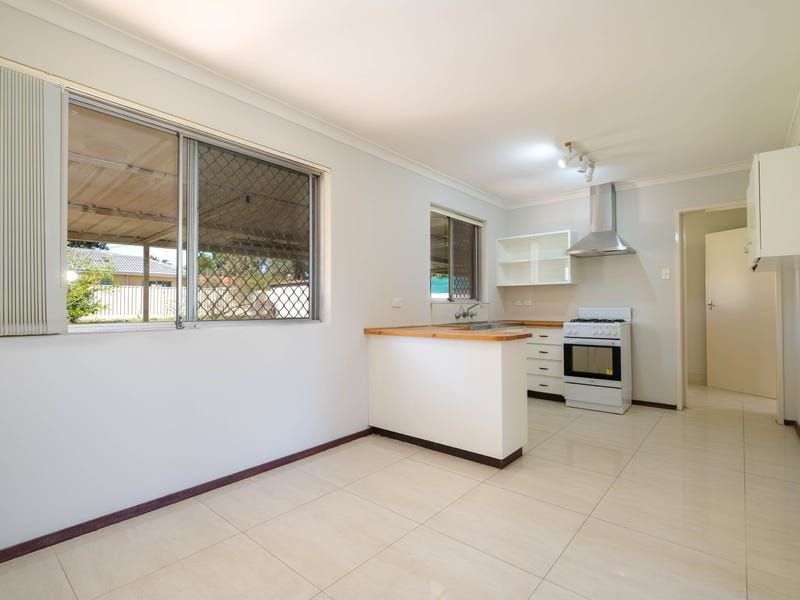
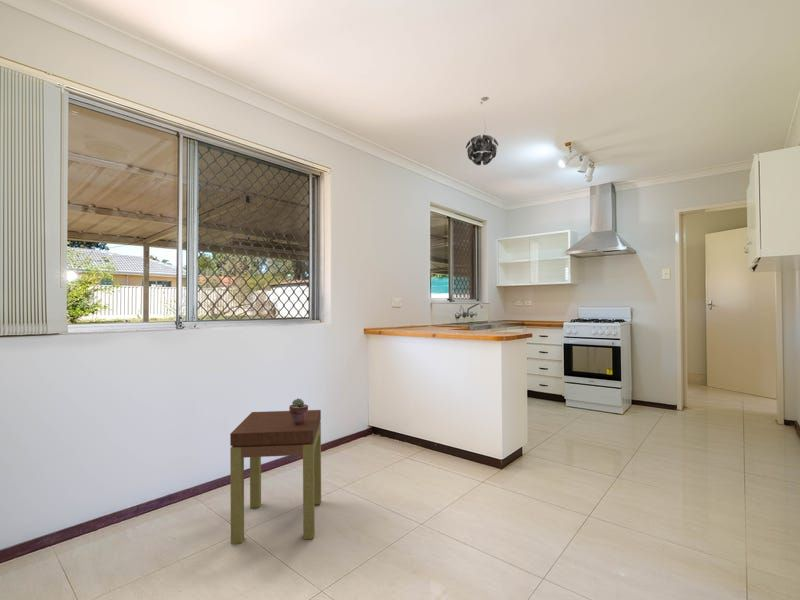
+ side table (280, 455)
+ pendant light (483, 134)
+ potted succulent (298, 410)
